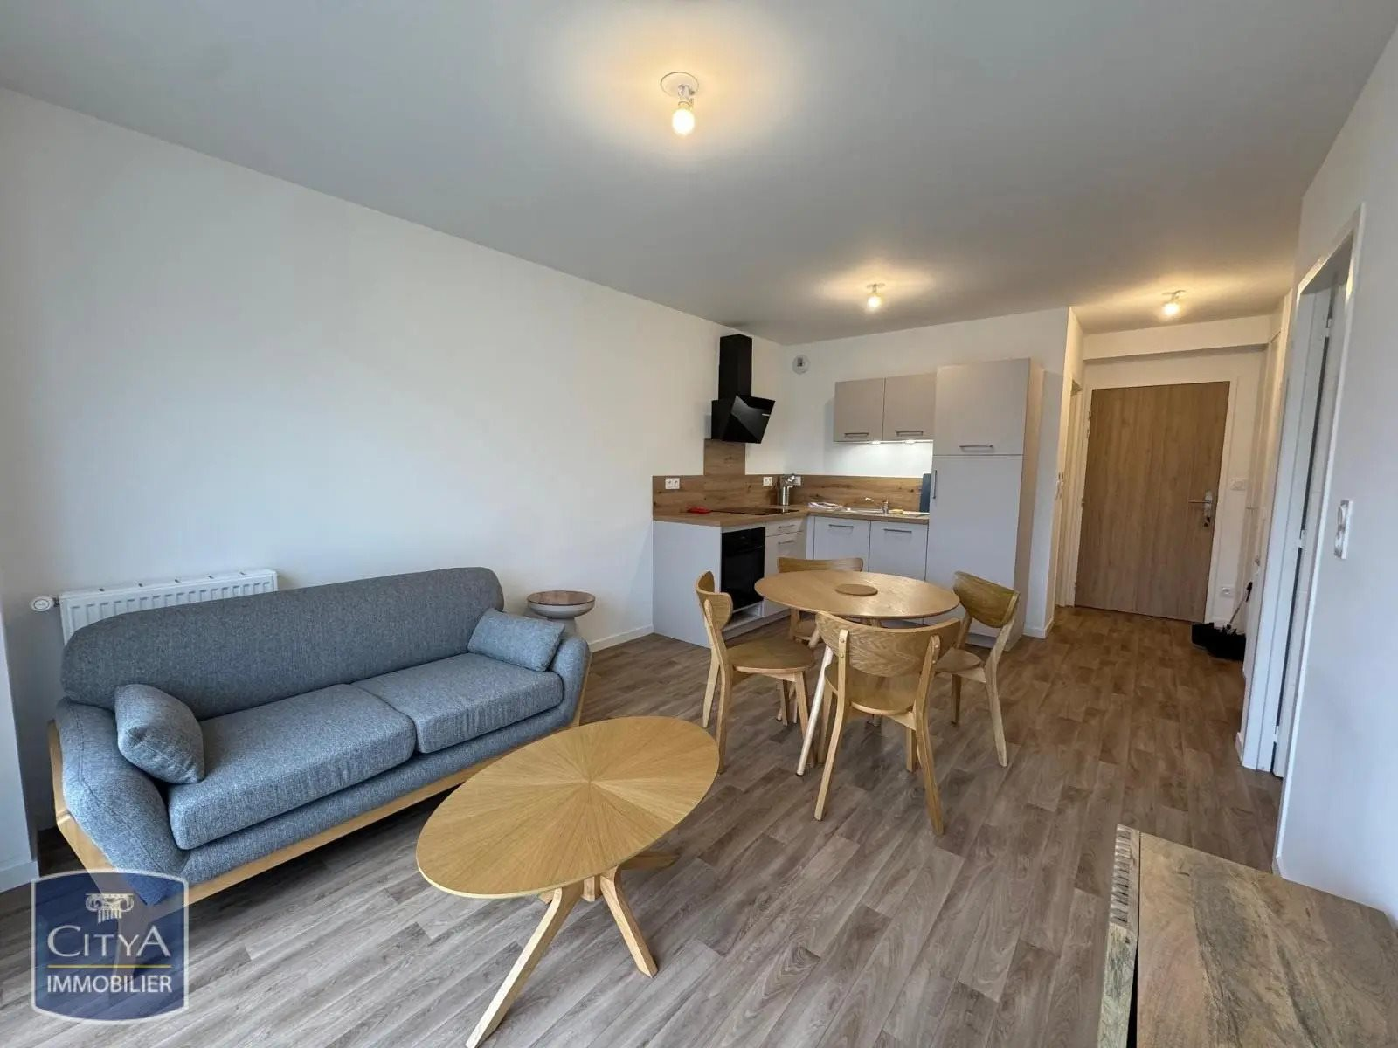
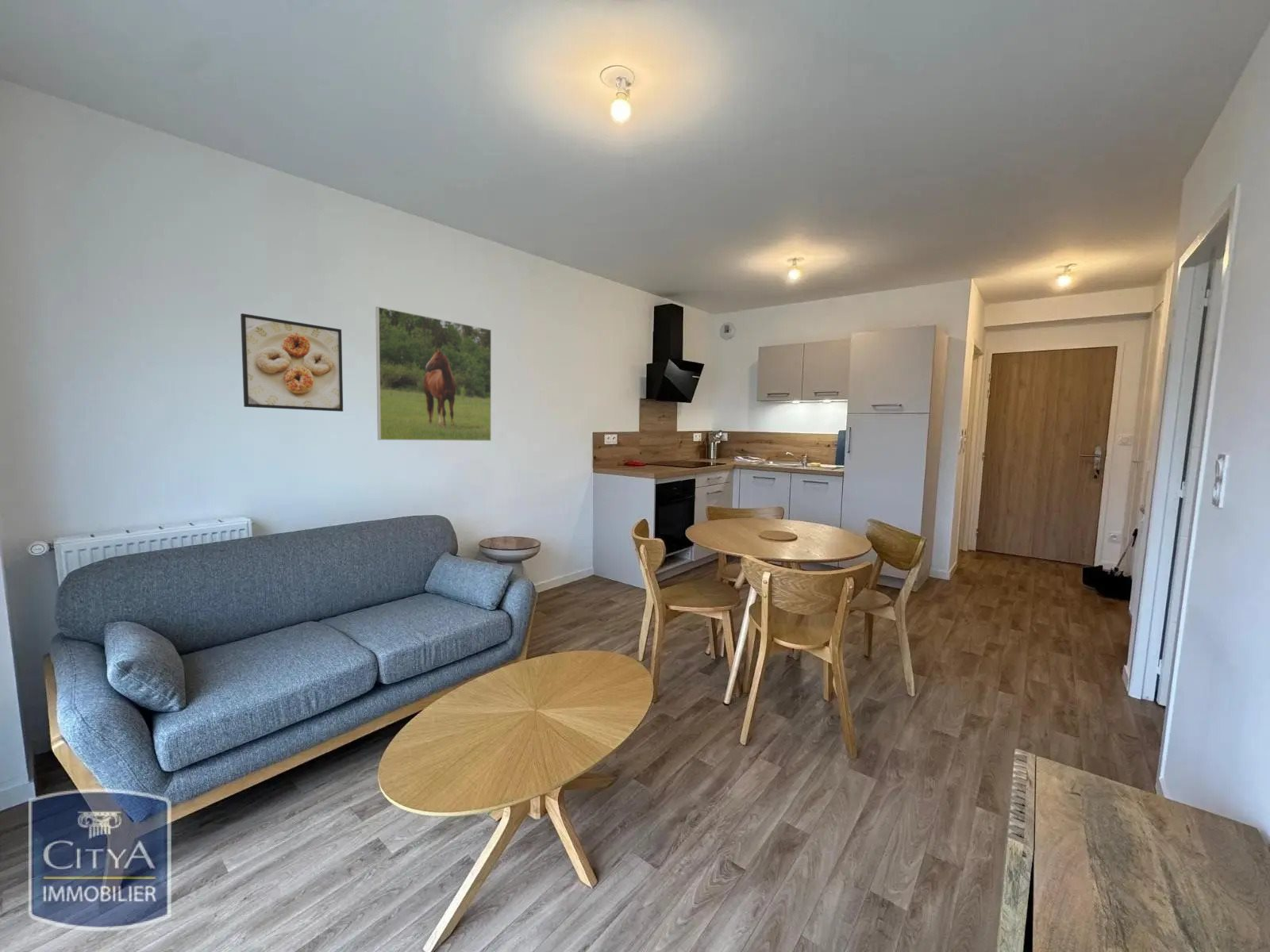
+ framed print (295, 366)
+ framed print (438, 380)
